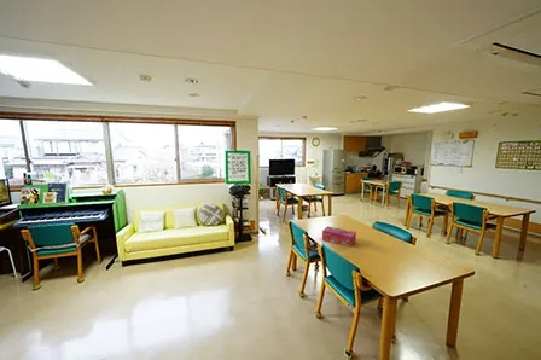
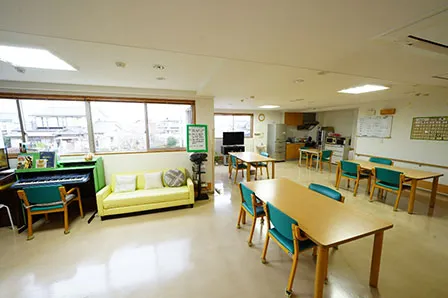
- tissue box (338, 236)
